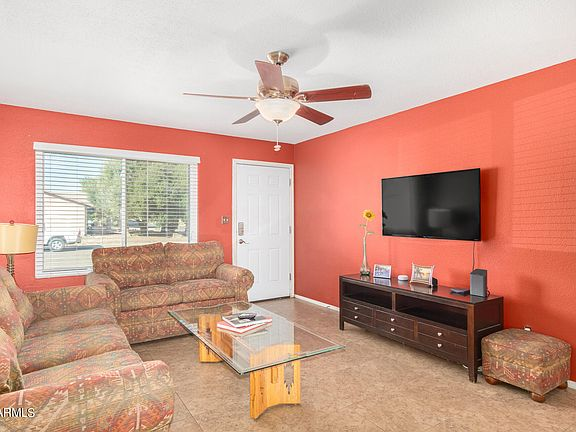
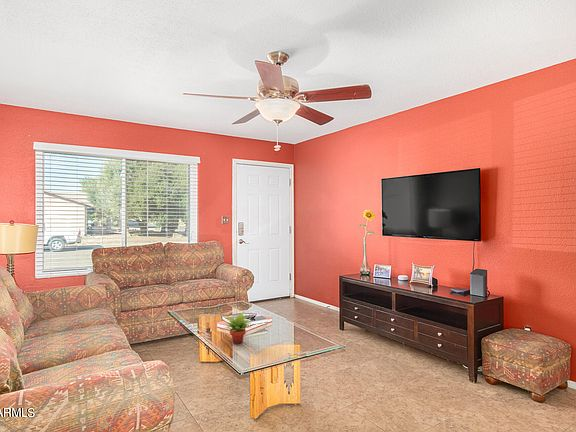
+ succulent plant (238, 328)
